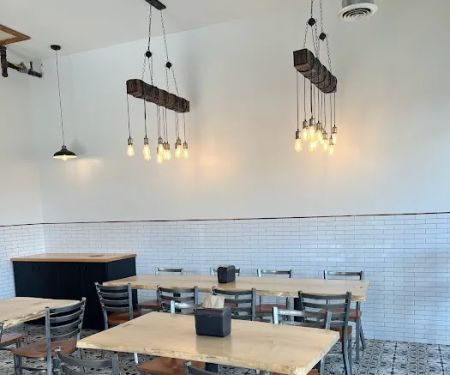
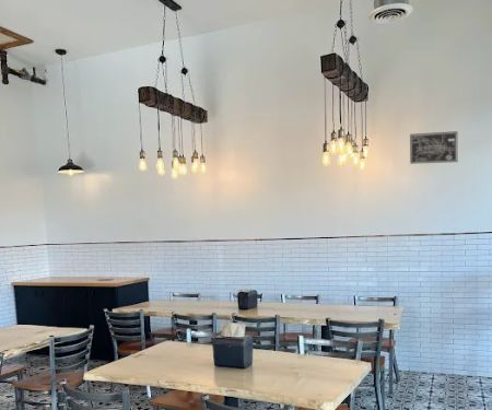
+ wall art (433, 148)
